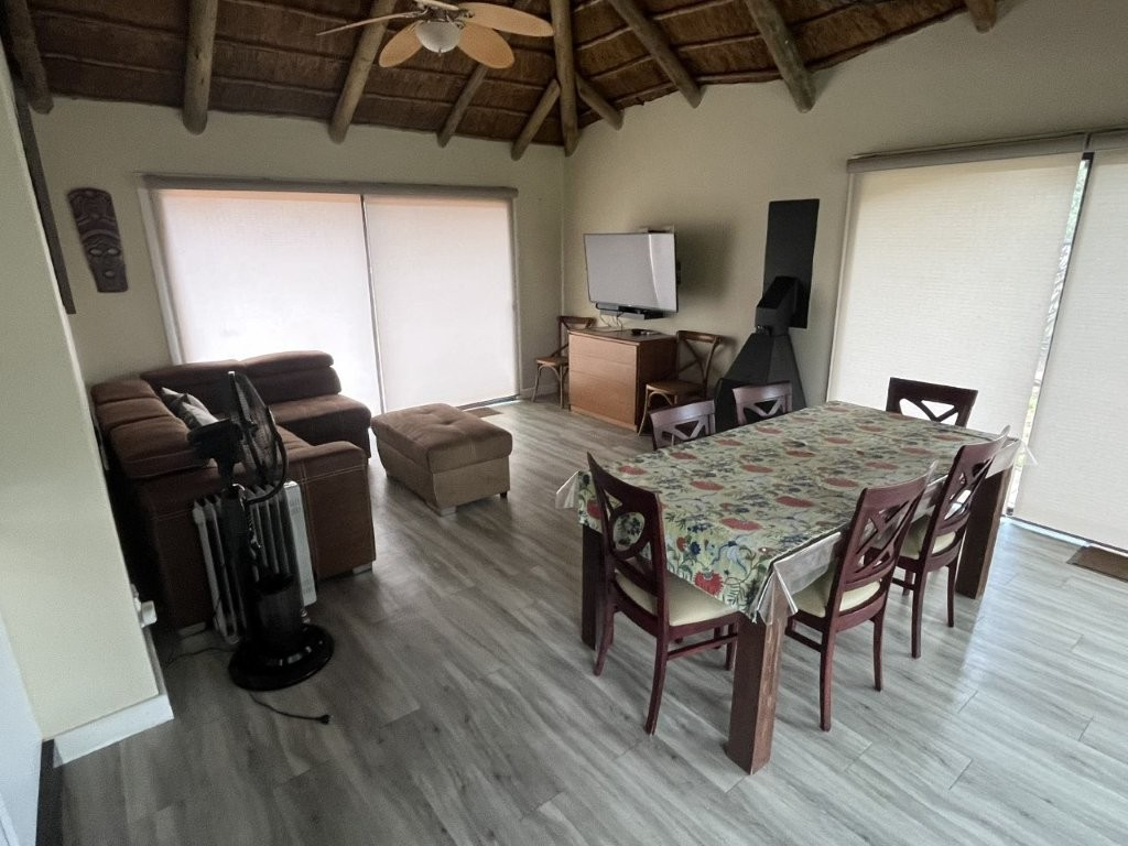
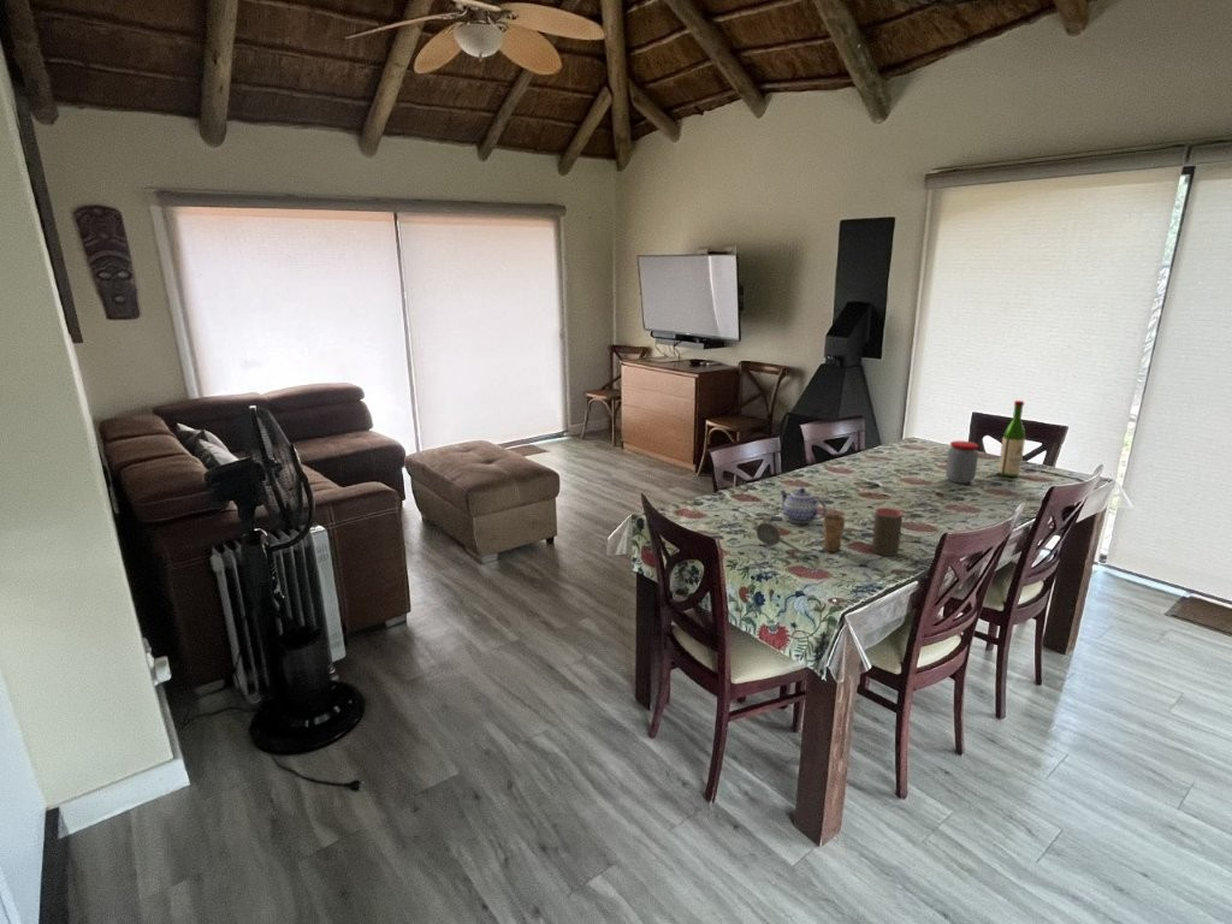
+ cup (833, 528)
+ teapot (801, 504)
+ wine bottle (1013, 438)
+ jar (961, 462)
+ cup (887, 531)
+ soupspoon (788, 543)
